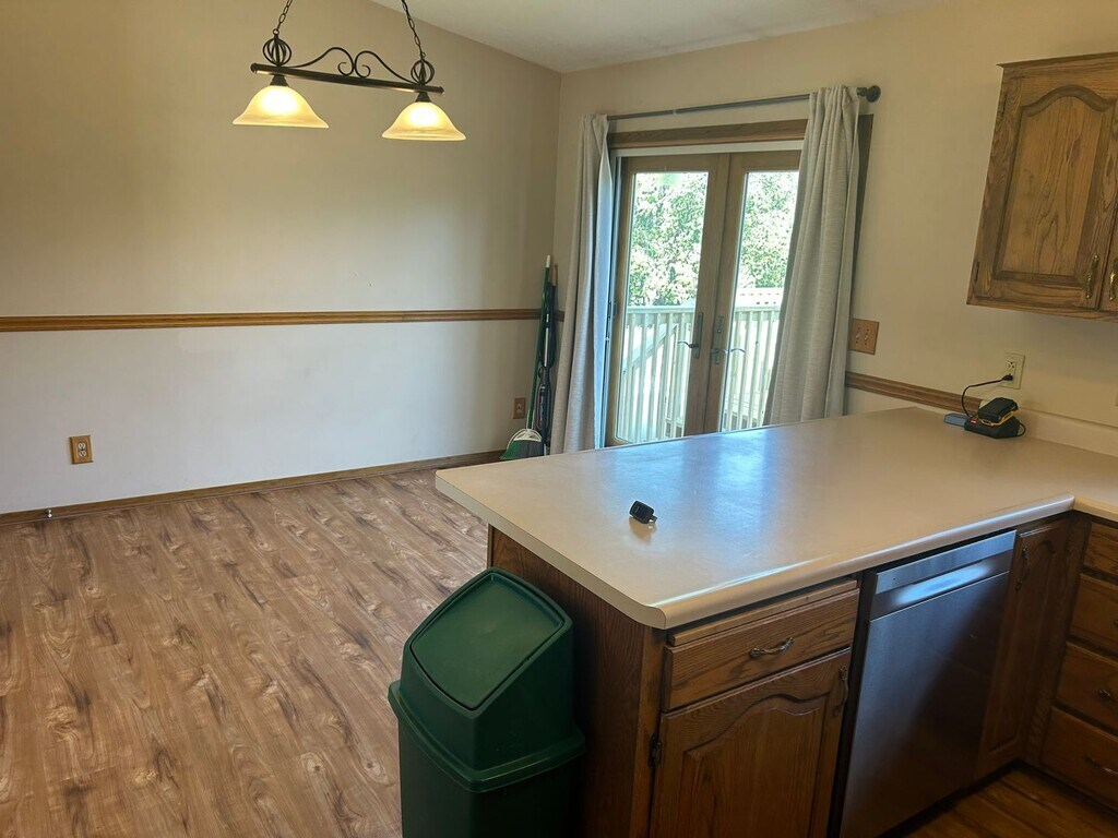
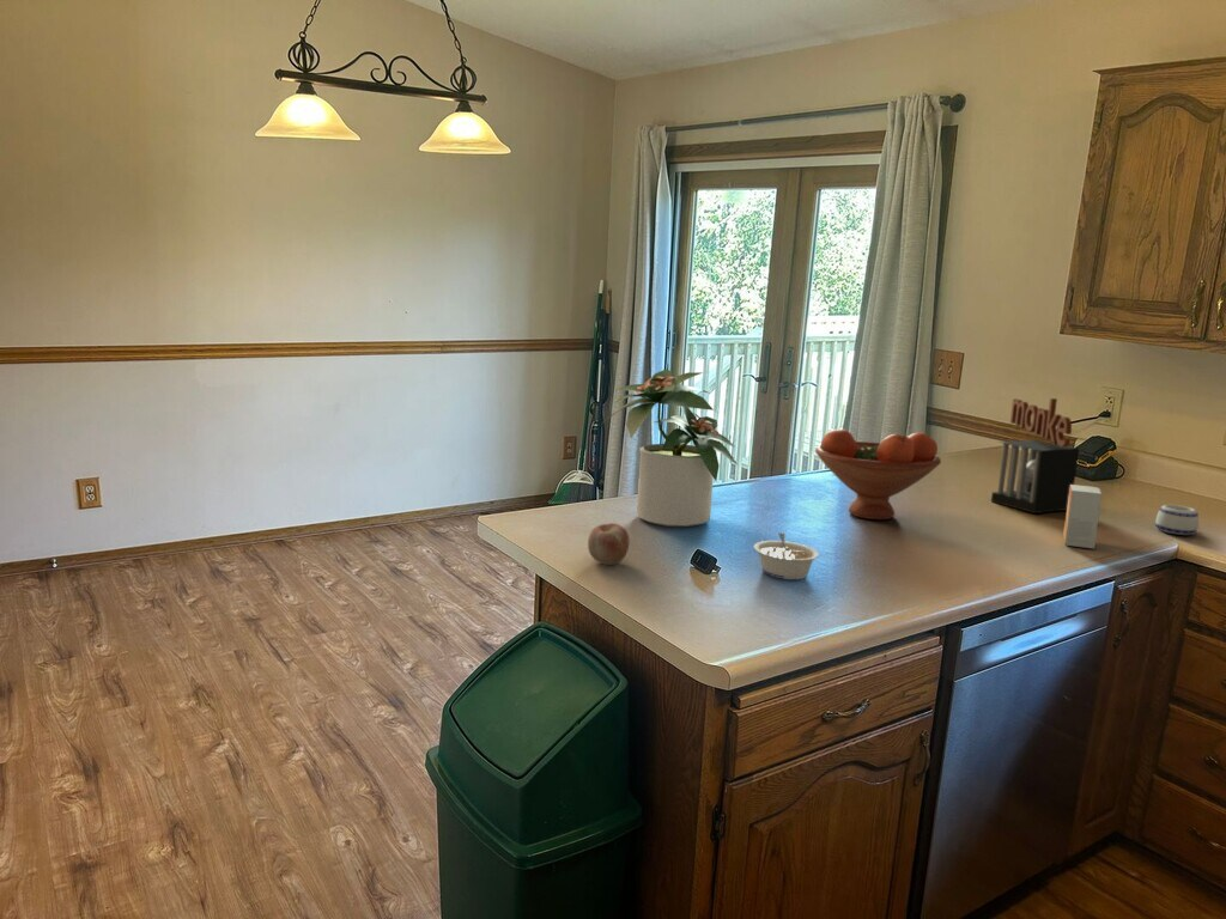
+ knife block (1034, 451)
+ legume (783, 558)
+ mug (1179, 518)
+ fruit bowl (875, 471)
+ potted plant (666, 446)
+ small box (1081, 516)
+ apple (608, 543)
